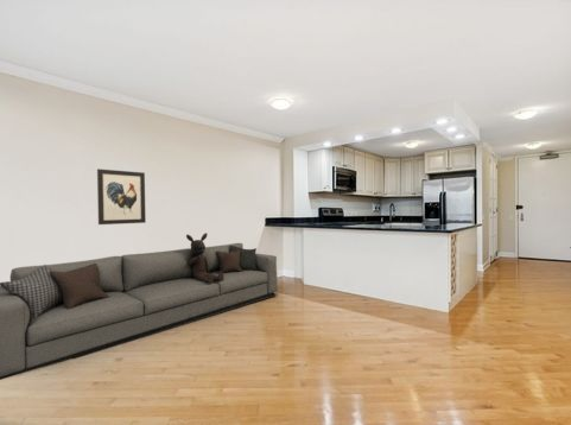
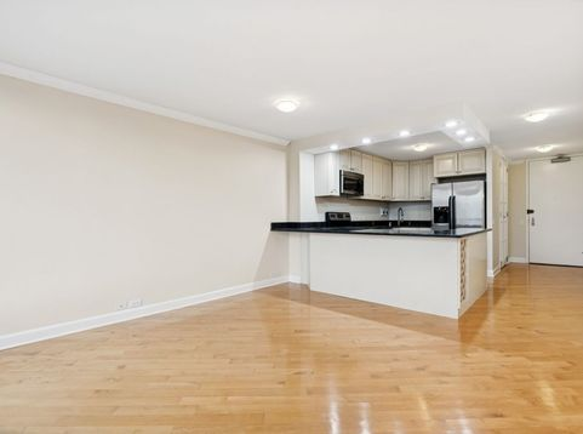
- wall art (122, 197)
- sofa (164, 277)
